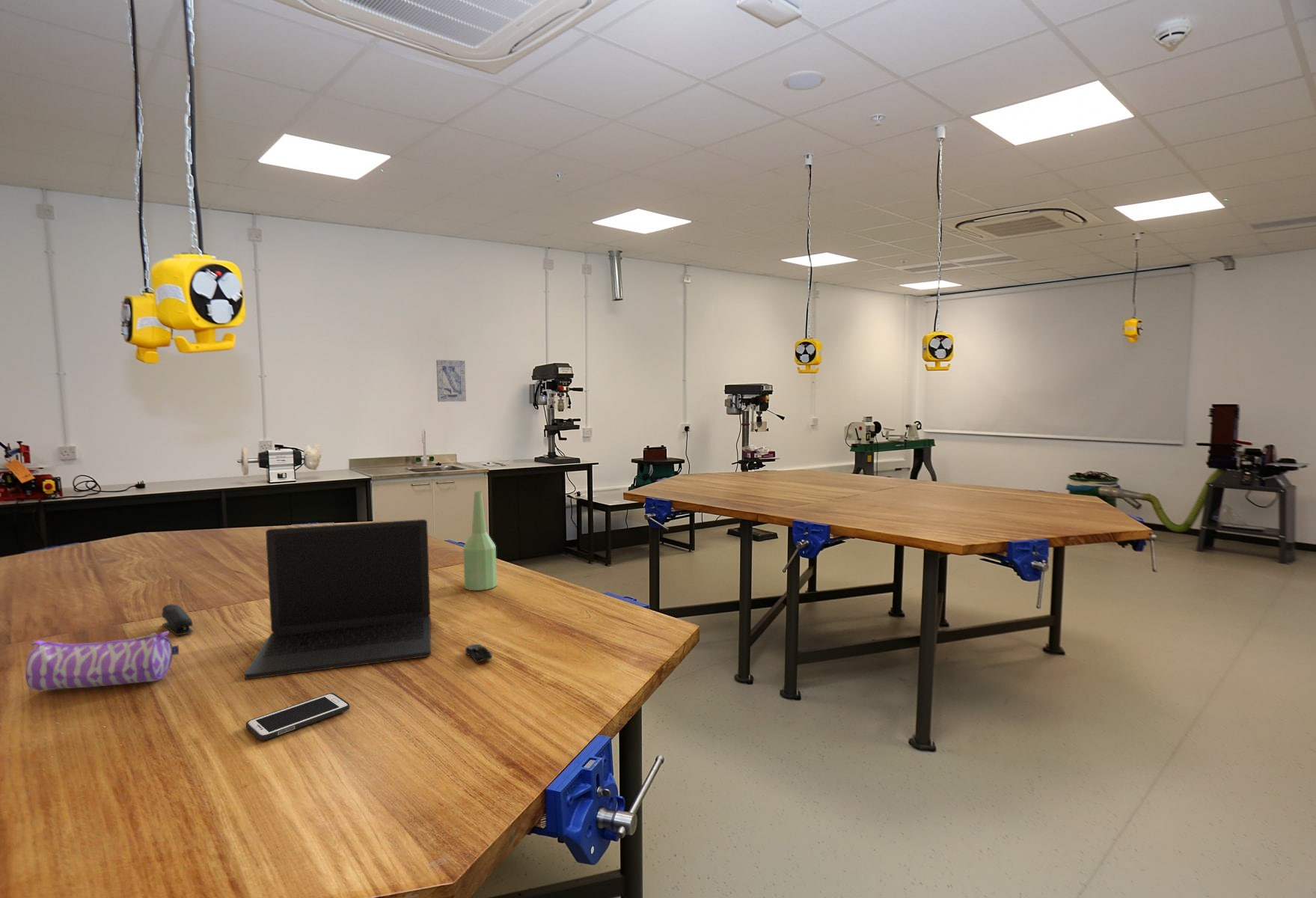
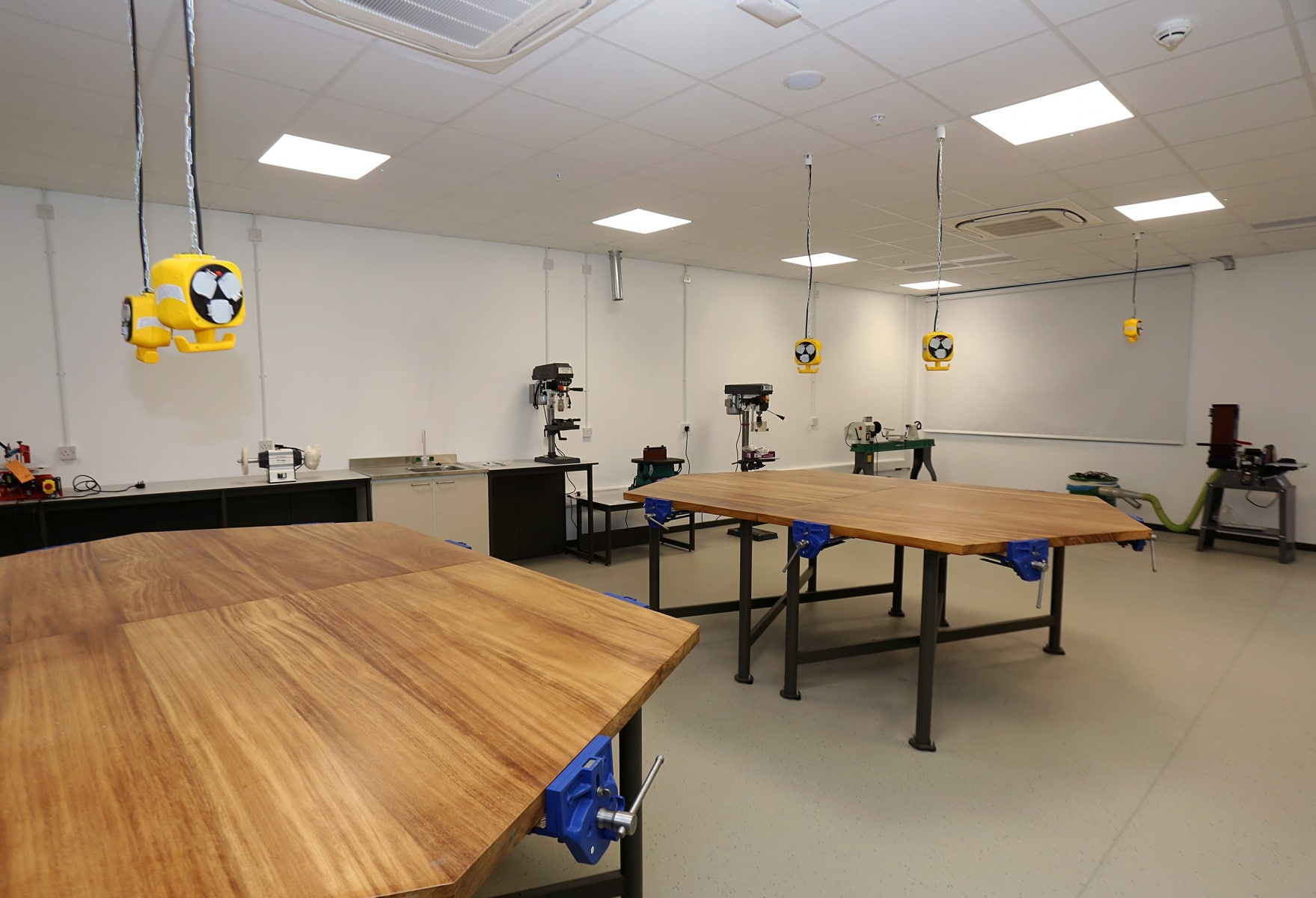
- computer mouse (482, 652)
- pencil case (102, 660)
- laptop (346, 590)
- wall art (451, 380)
- stapler (177, 618)
- cell phone (299, 715)
- bottle (479, 539)
